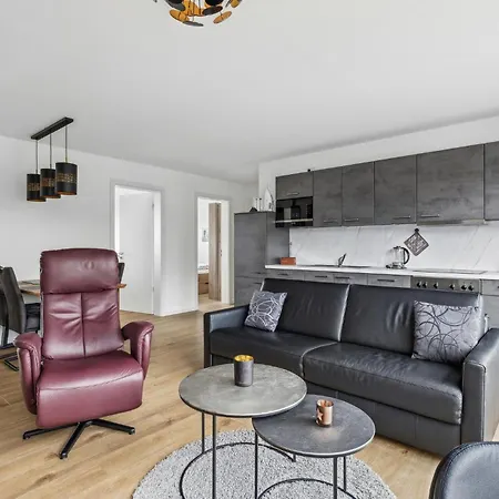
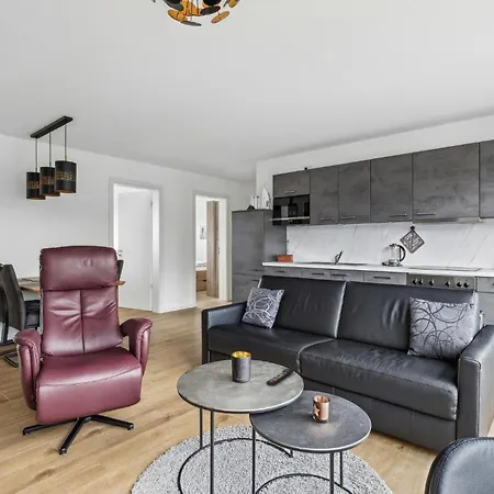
+ remote control (280, 375)
